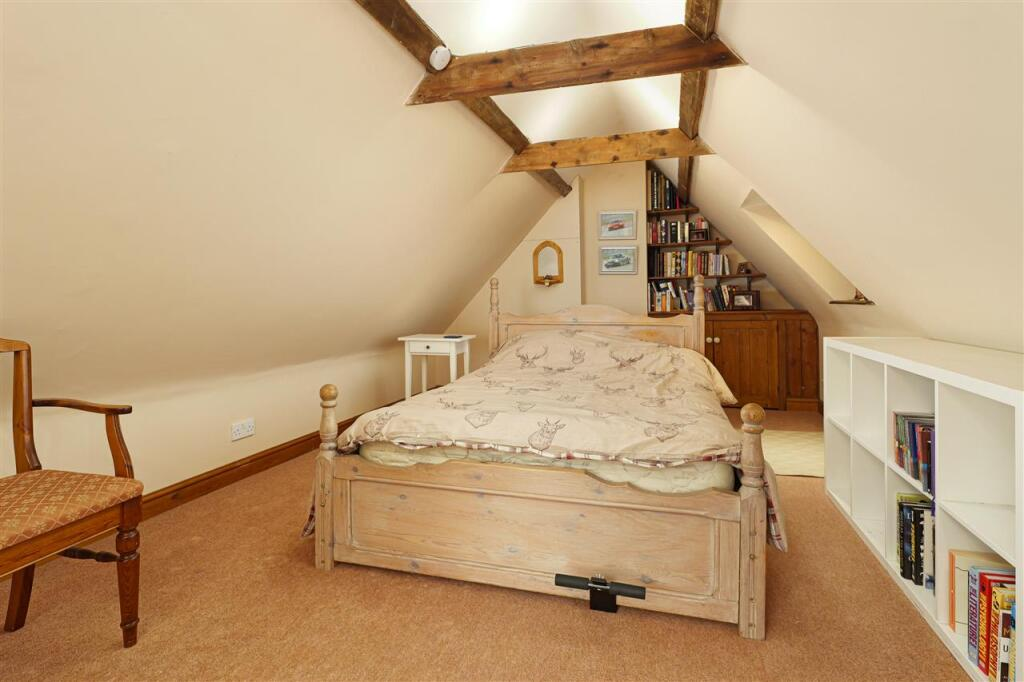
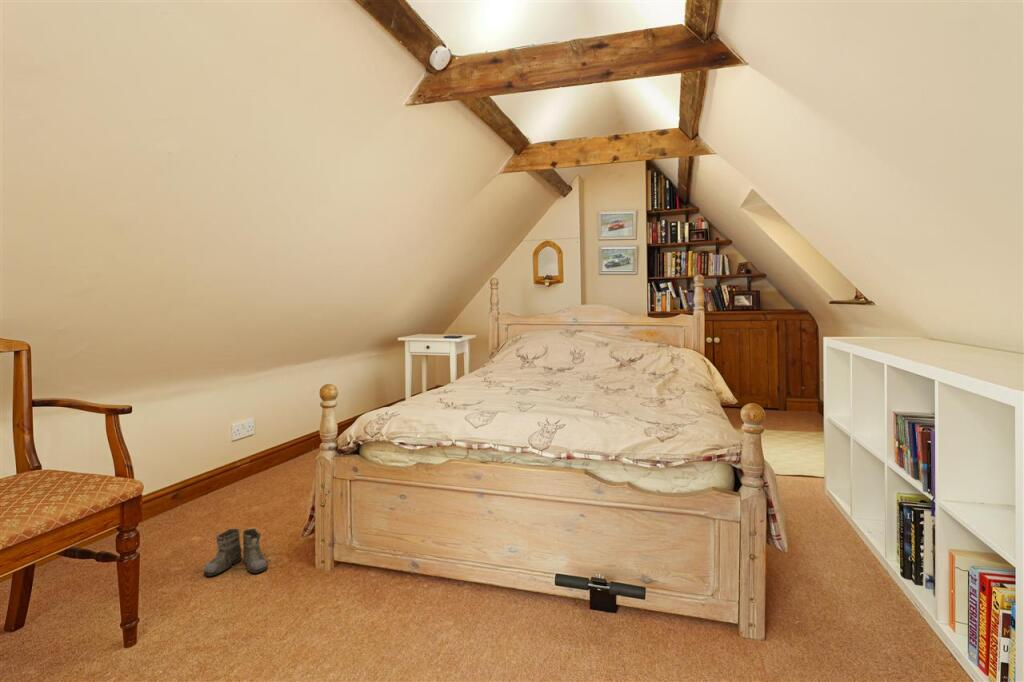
+ boots (236, 550)
